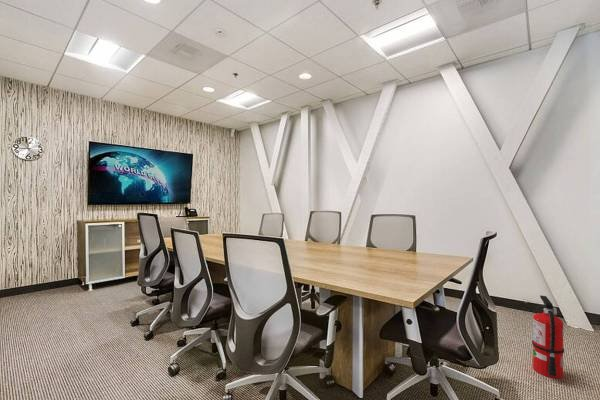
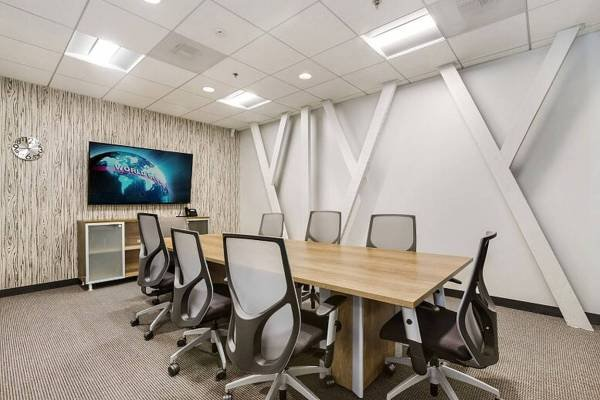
- fire extinguisher (542, 334)
